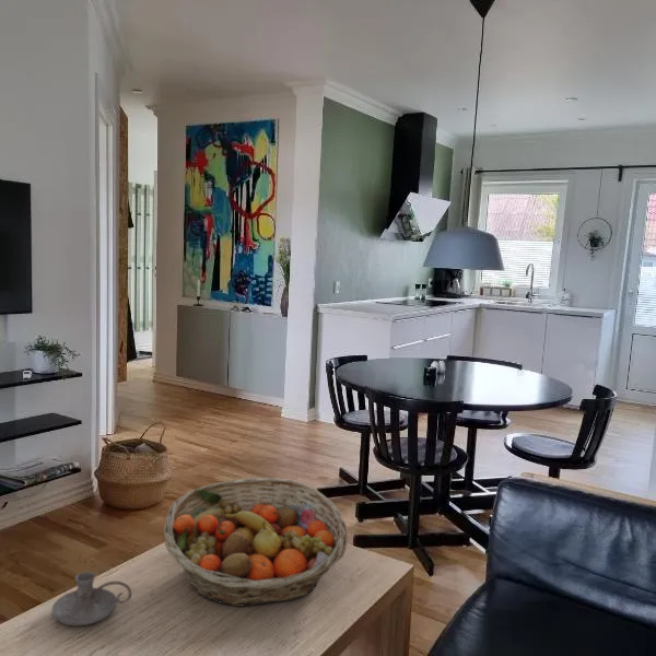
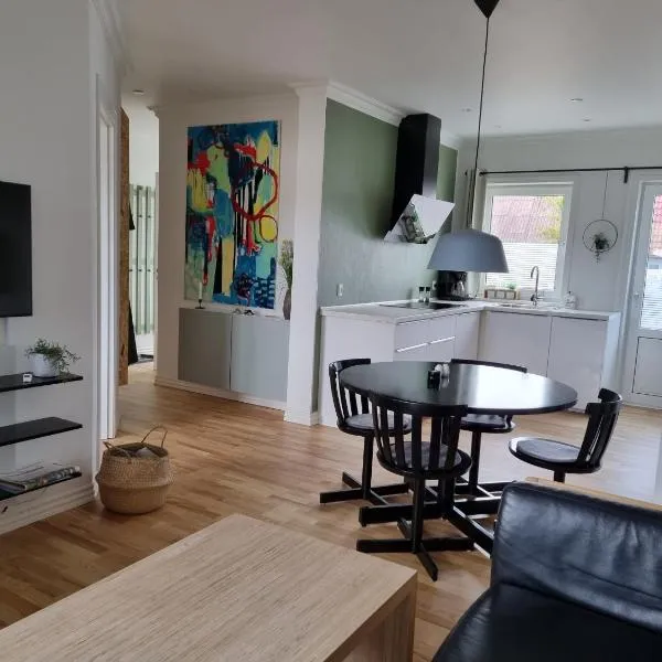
- fruit basket (256, 538)
- candle holder (92, 594)
